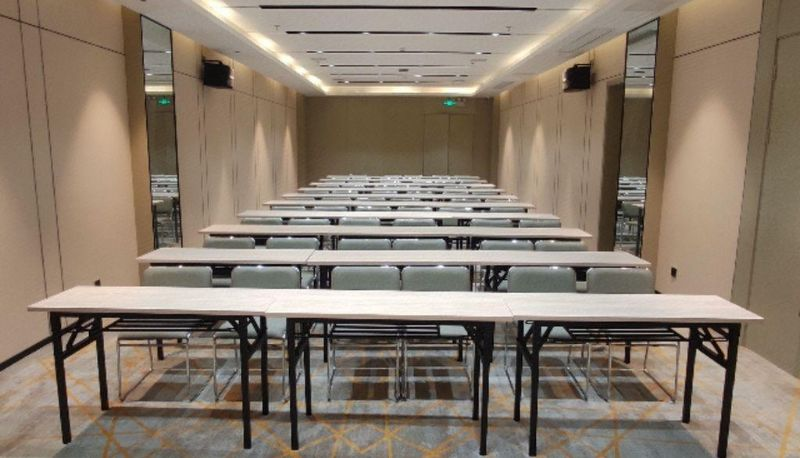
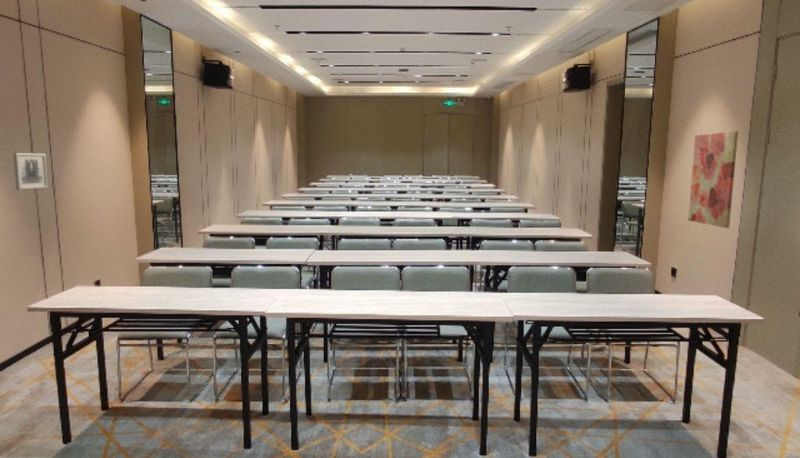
+ wall art (711, 179)
+ wall art (31, 171)
